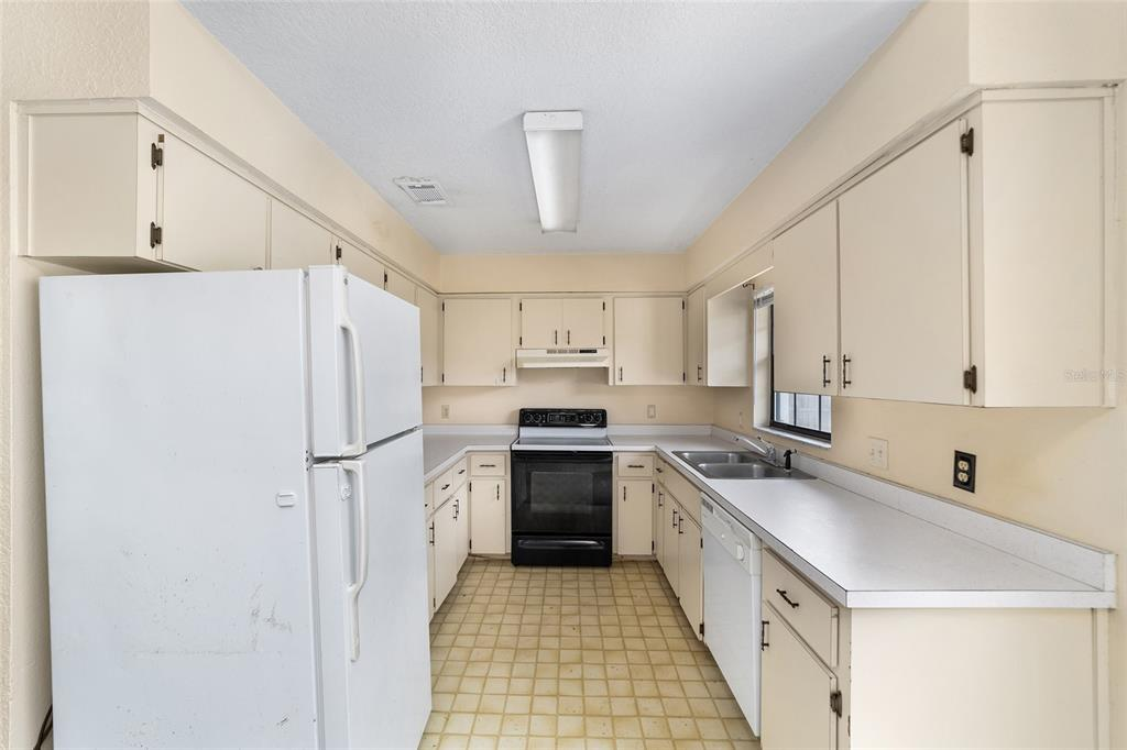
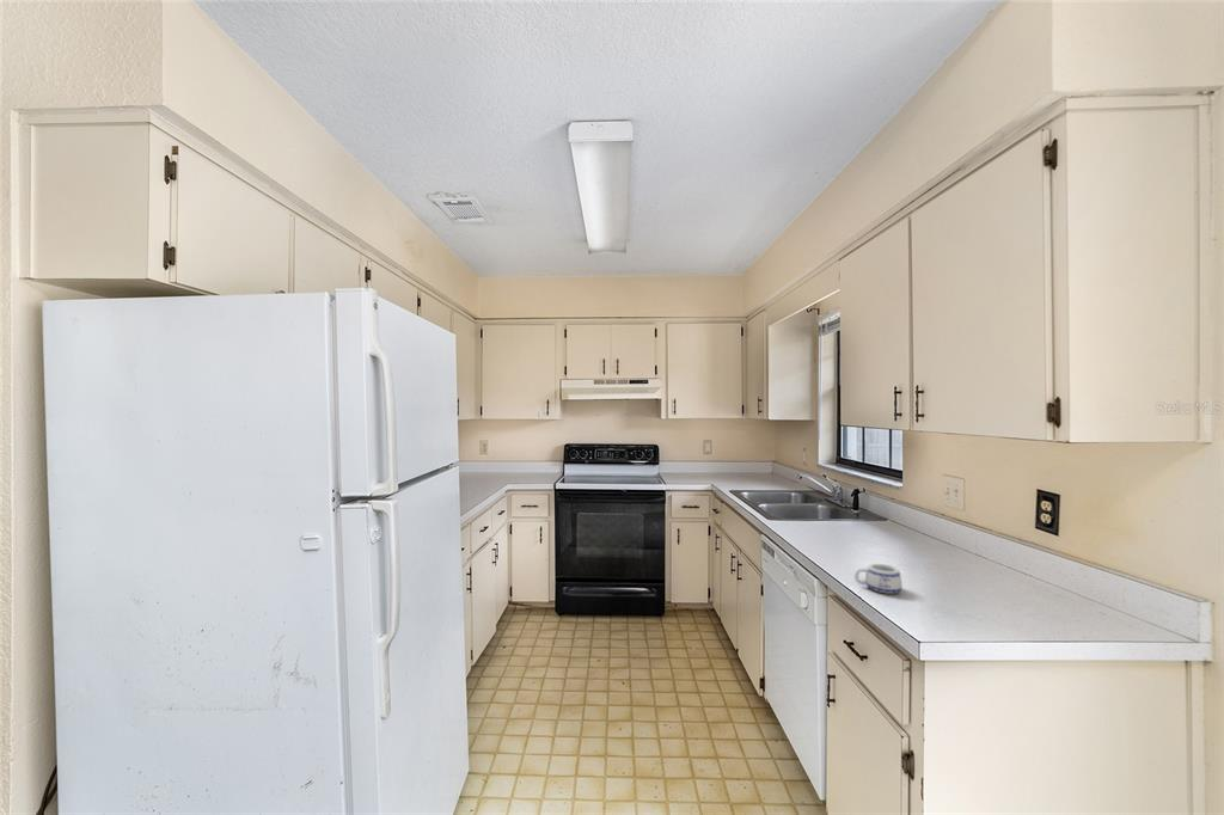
+ mug (877, 577)
